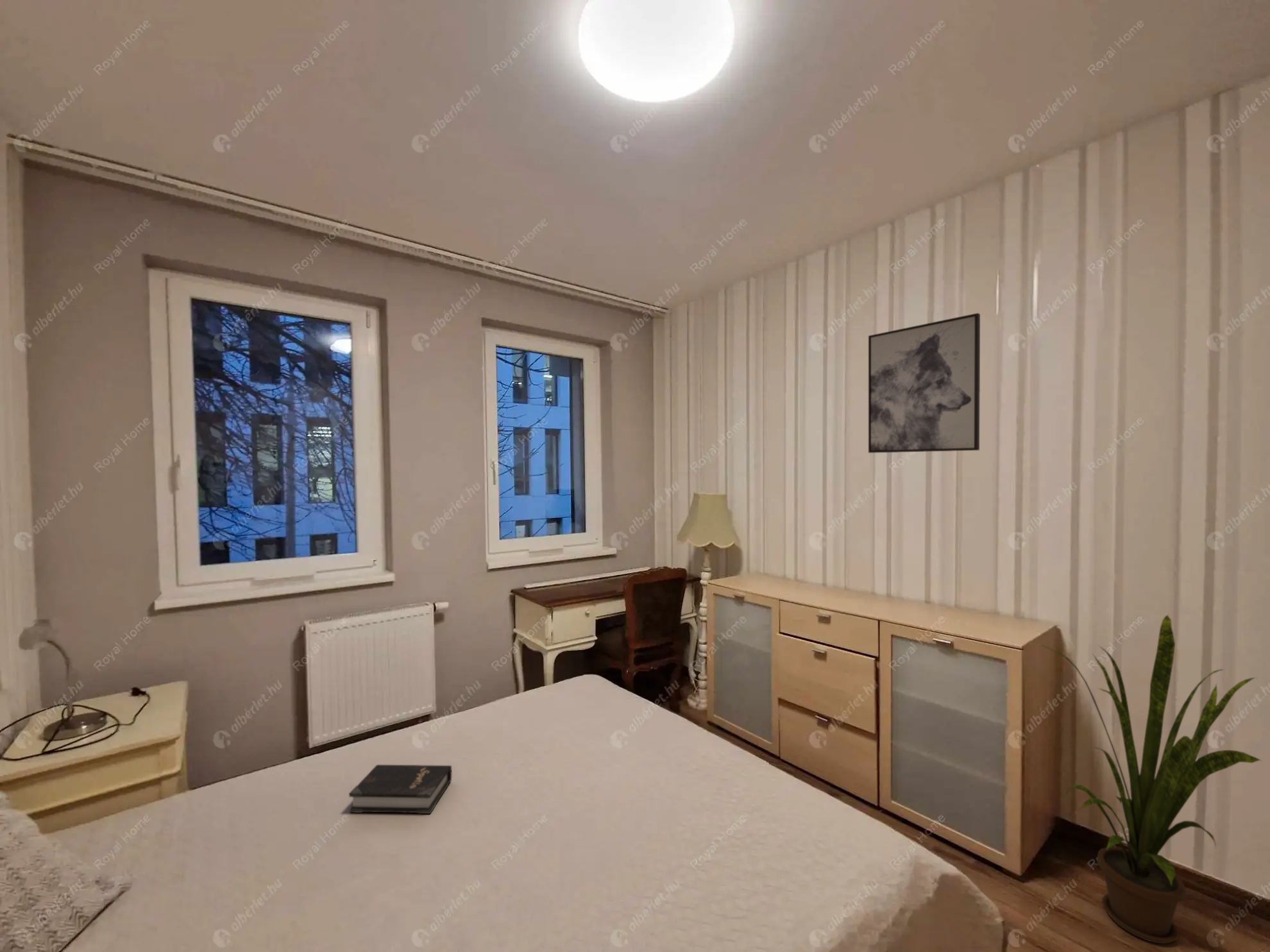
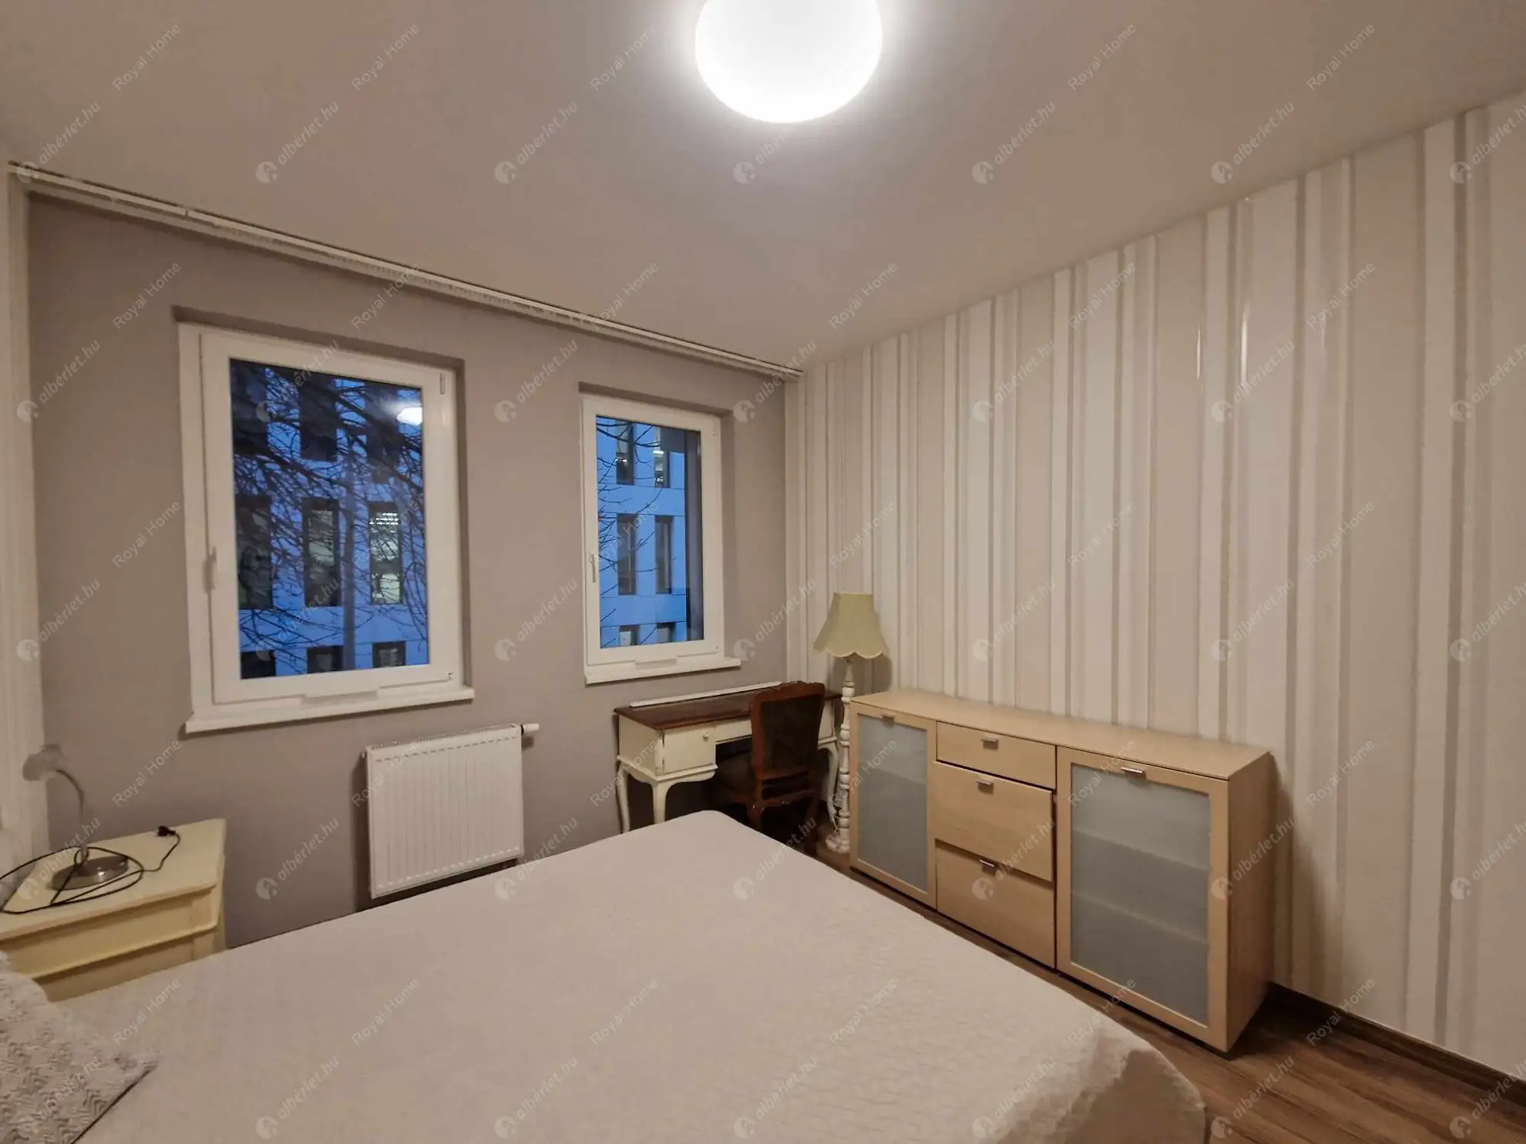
- house plant (1136, 770)
- hardback book (403, 786)
- wall art (920, 388)
